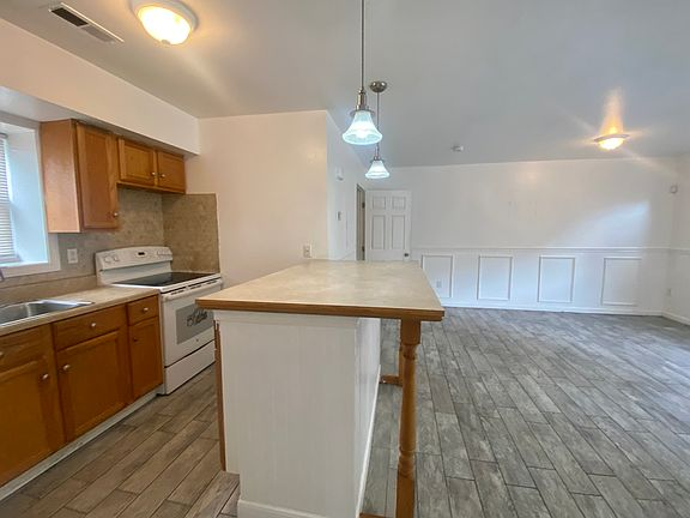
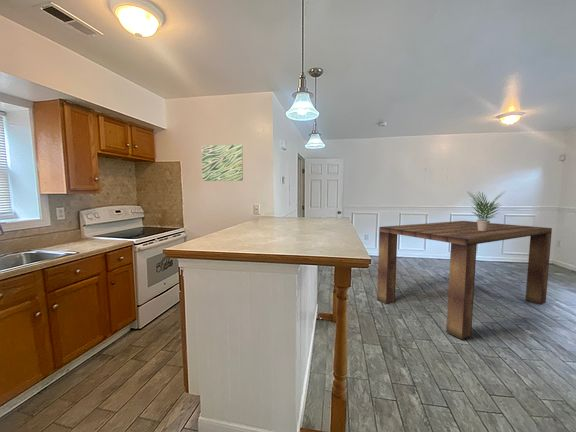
+ dining table (462, 264)
+ potted plant (484, 210)
+ wall art (222, 163)
